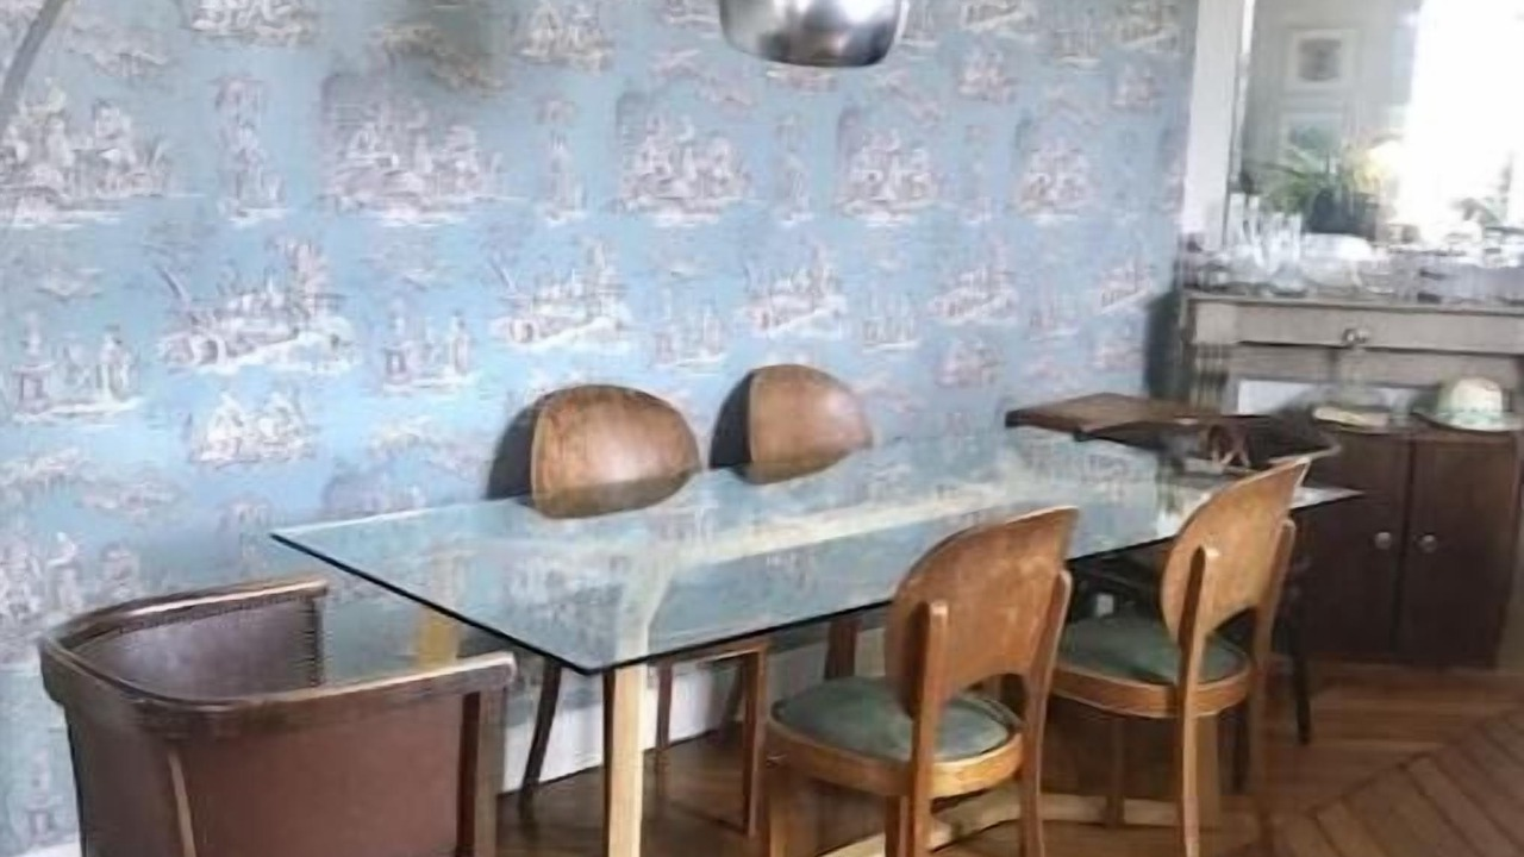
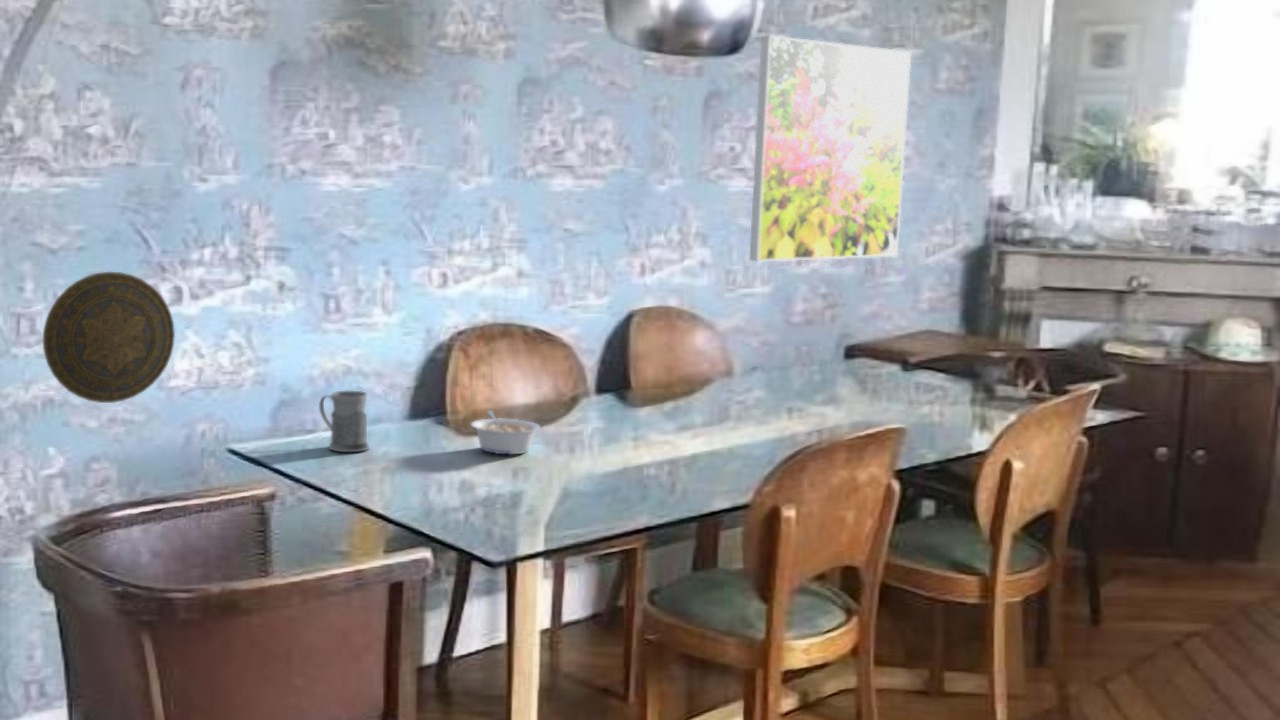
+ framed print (833, 152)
+ decorative plate (112, 338)
+ mug (341, 419)
+ legume (502, 434)
